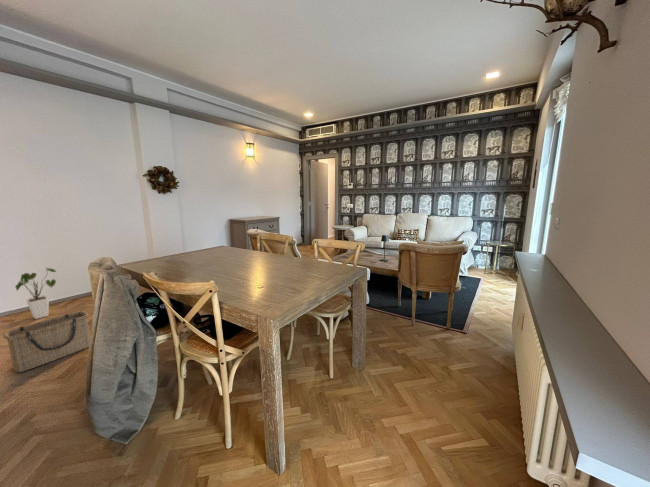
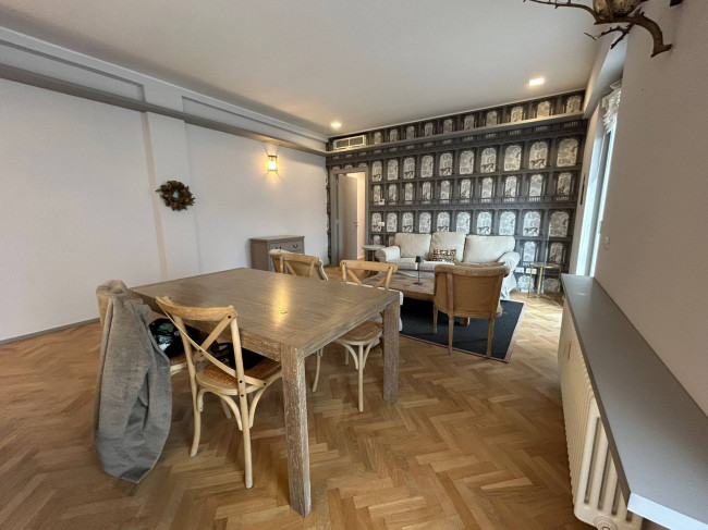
- house plant (40, 293)
- basket (52, 339)
